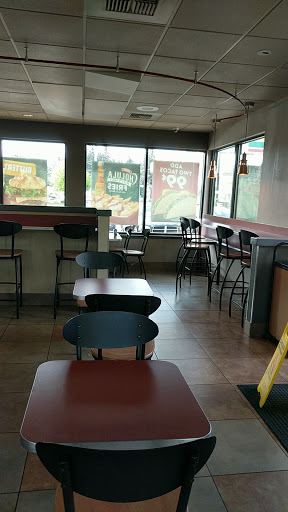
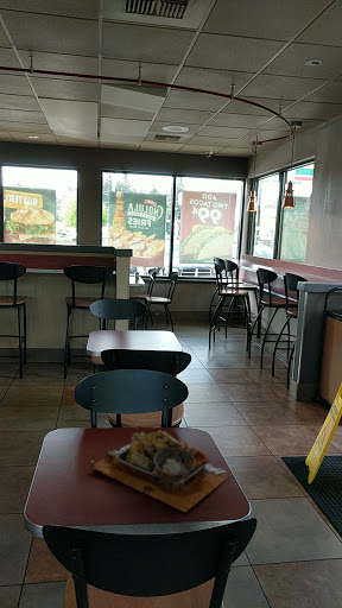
+ food tray (162, 455)
